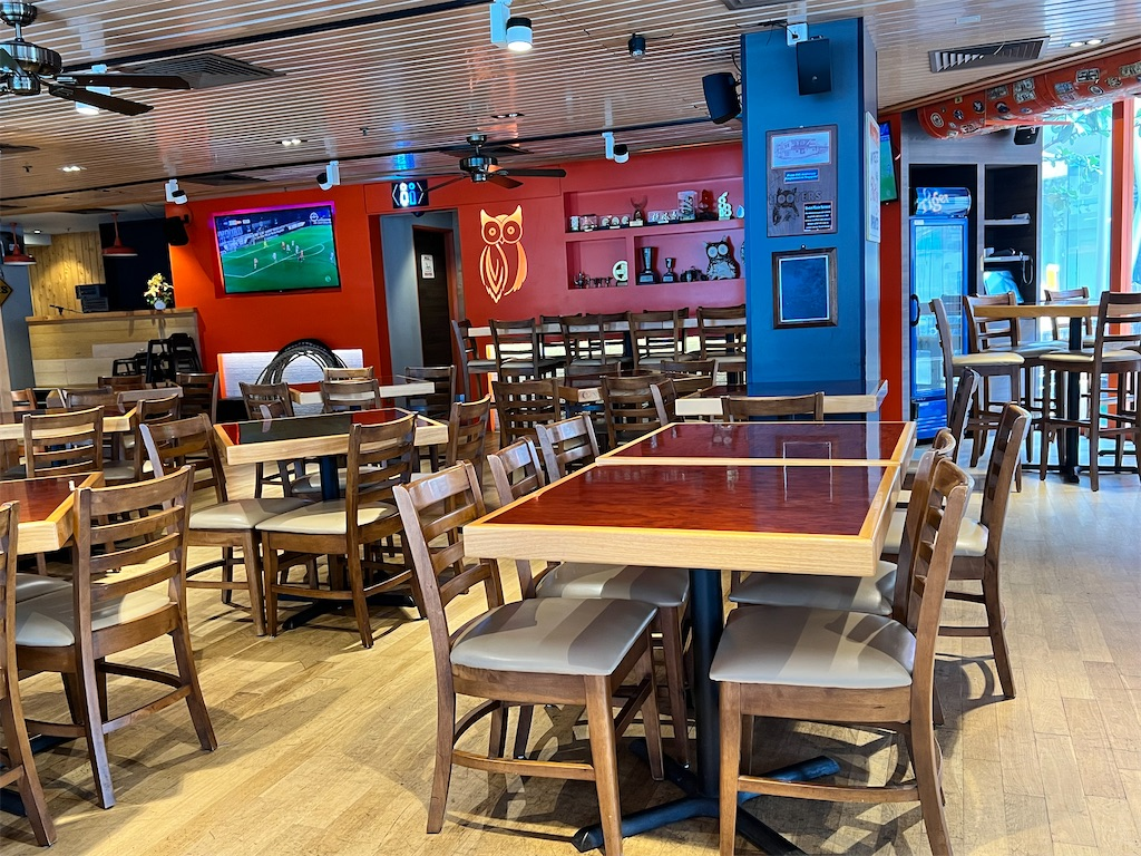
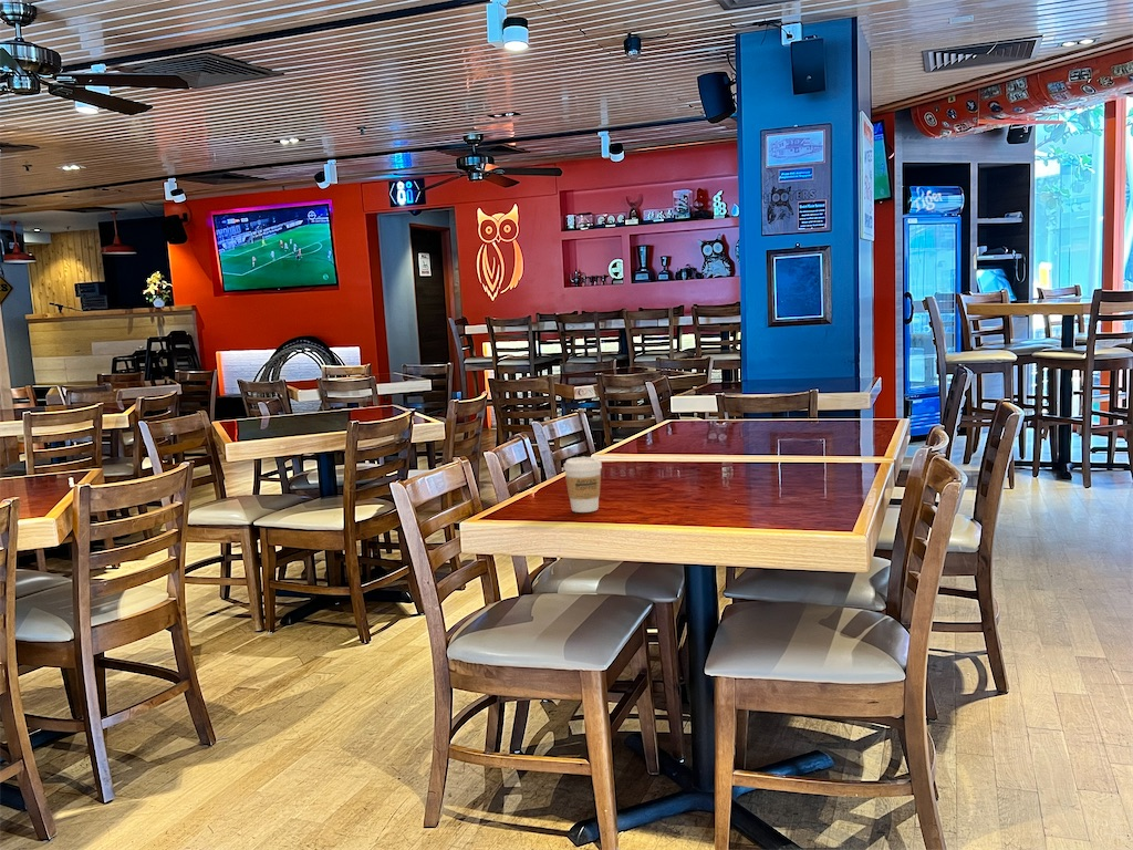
+ coffee cup (583, 484)
